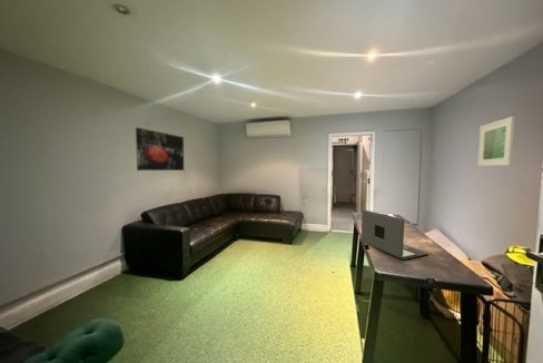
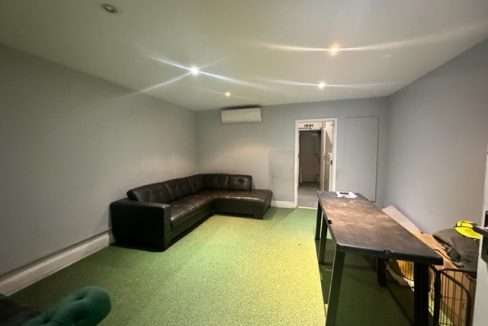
- laptop (393, 230)
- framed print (494, 144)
- wall art (162, 151)
